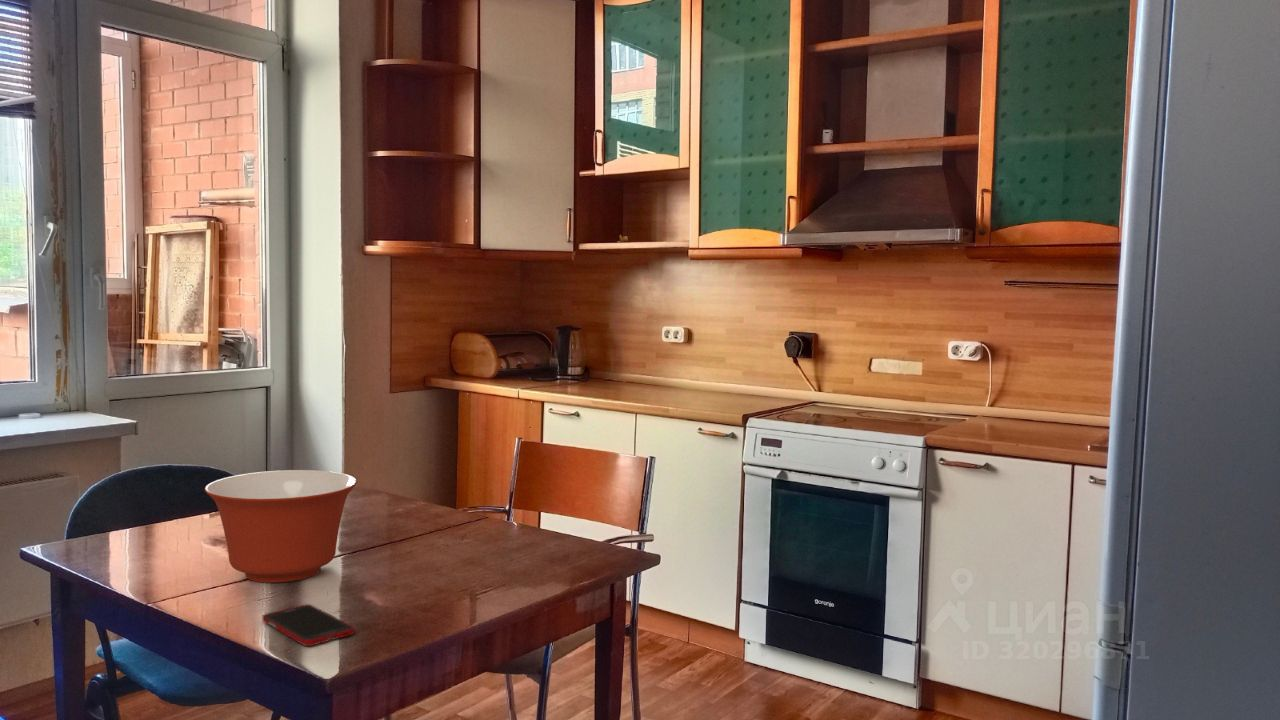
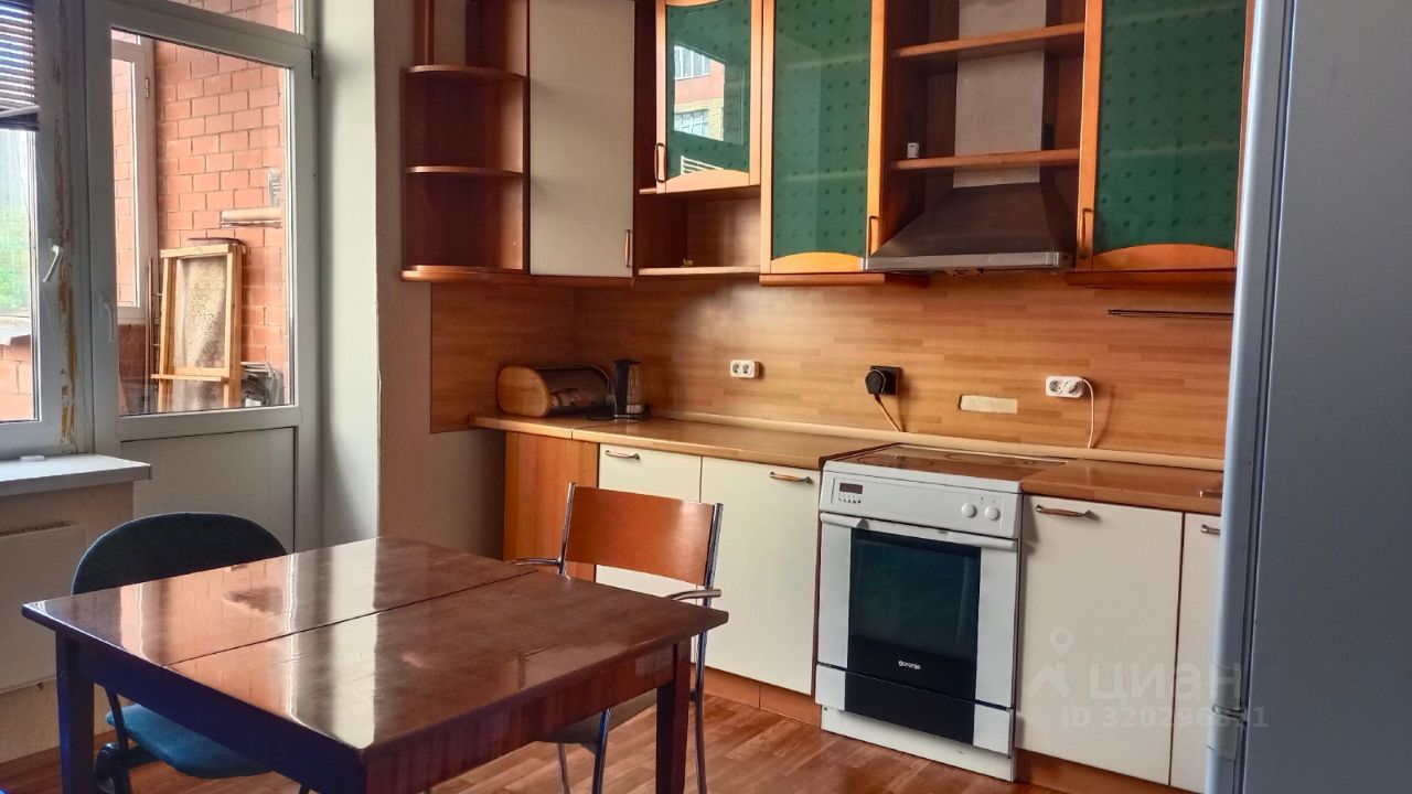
- cell phone (307, 624)
- mixing bowl (283, 527)
